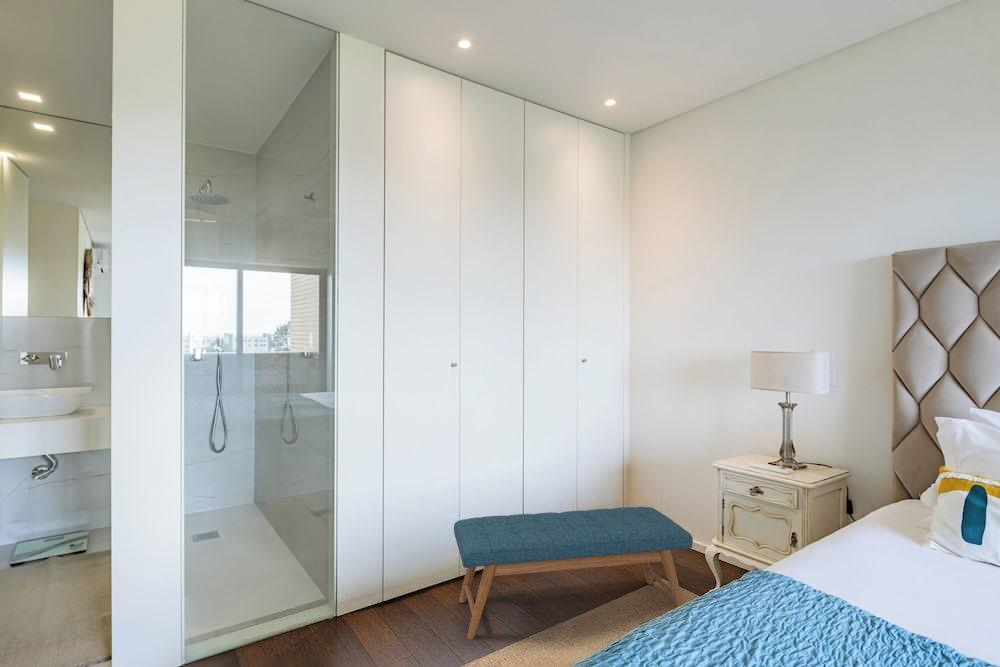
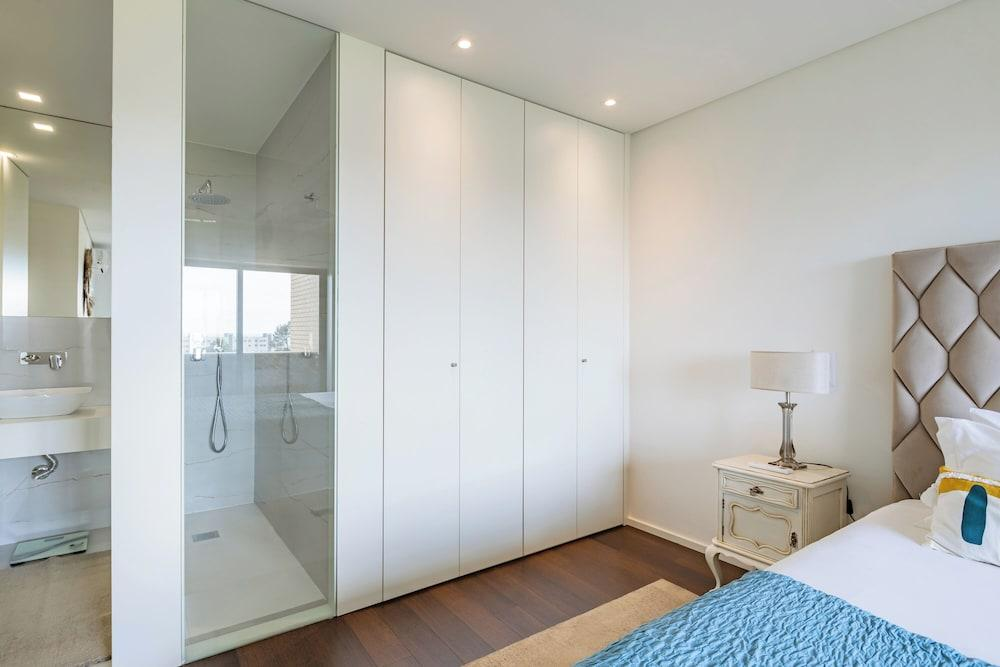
- bench (569, 564)
